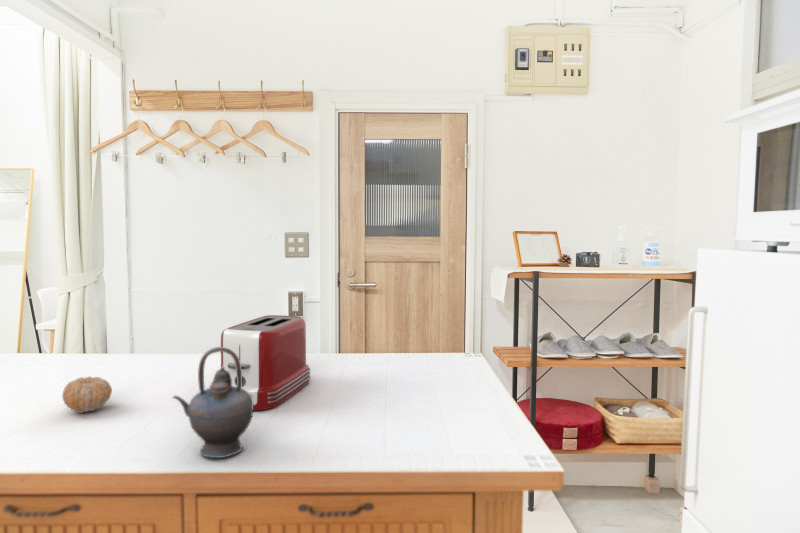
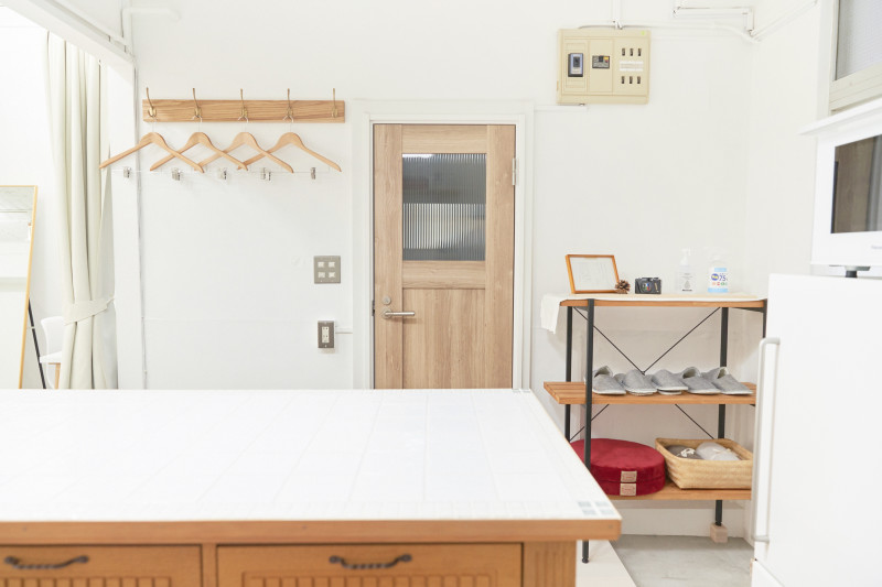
- teapot (213, 399)
- toaster (266, 357)
- fruit (87, 394)
